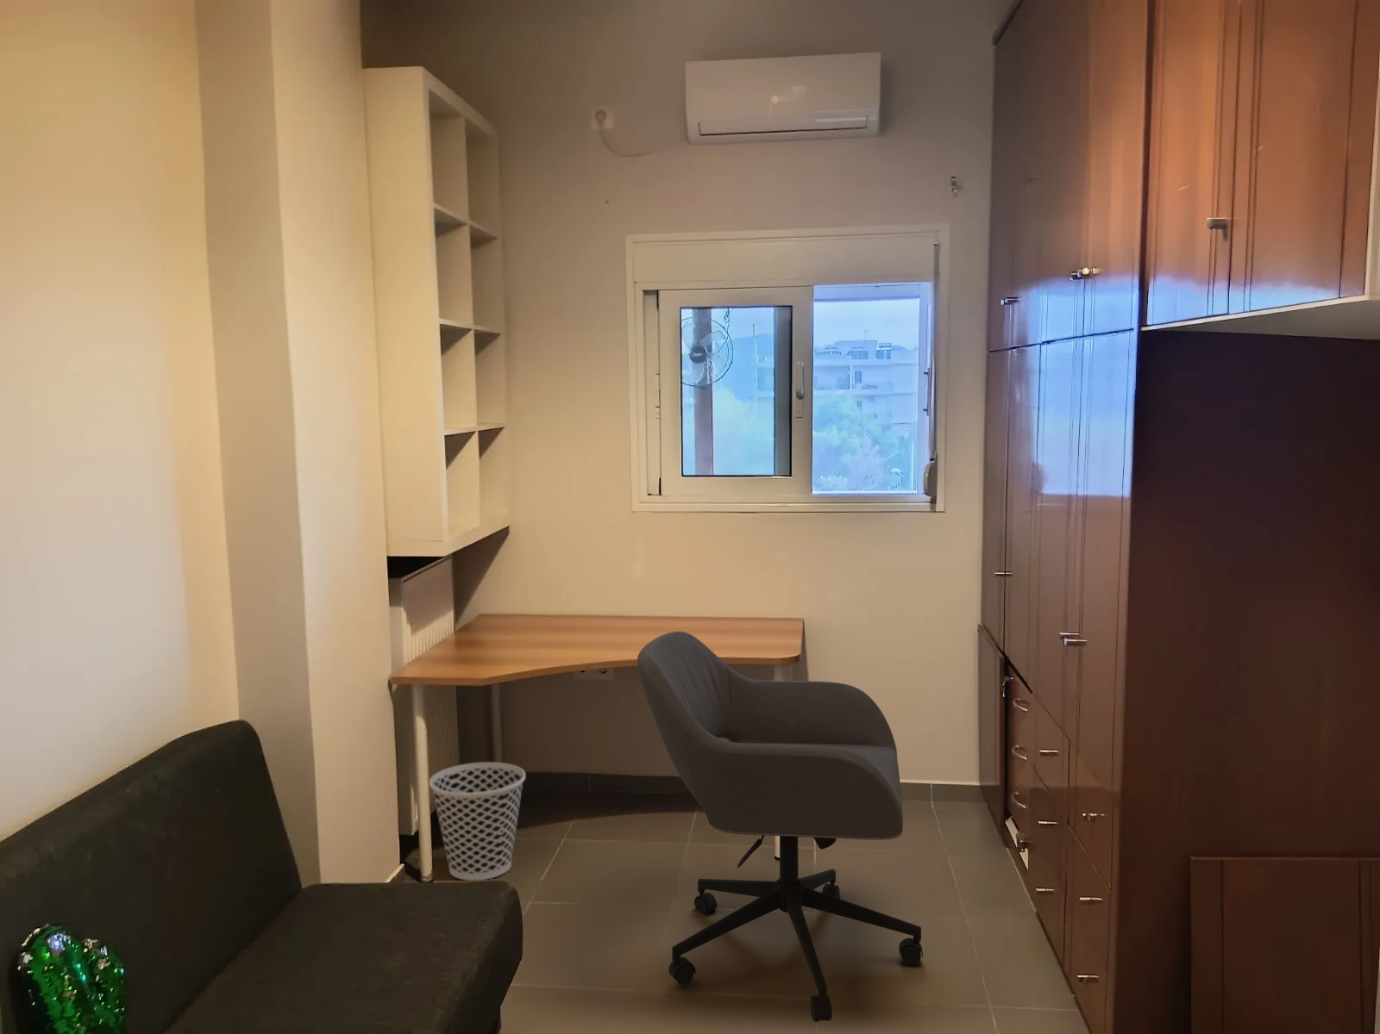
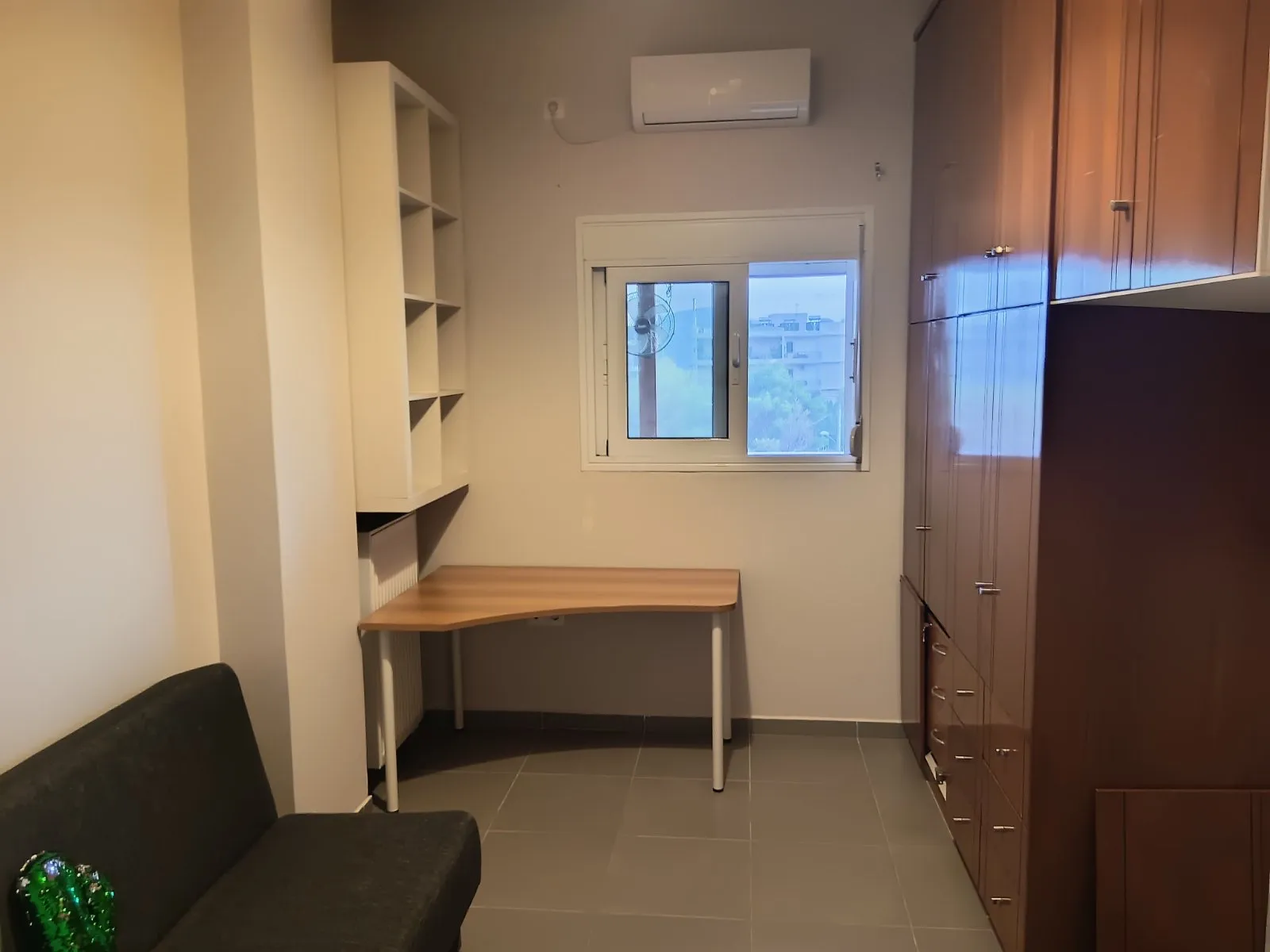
- office chair (780, 799)
- wastebasket (479, 822)
